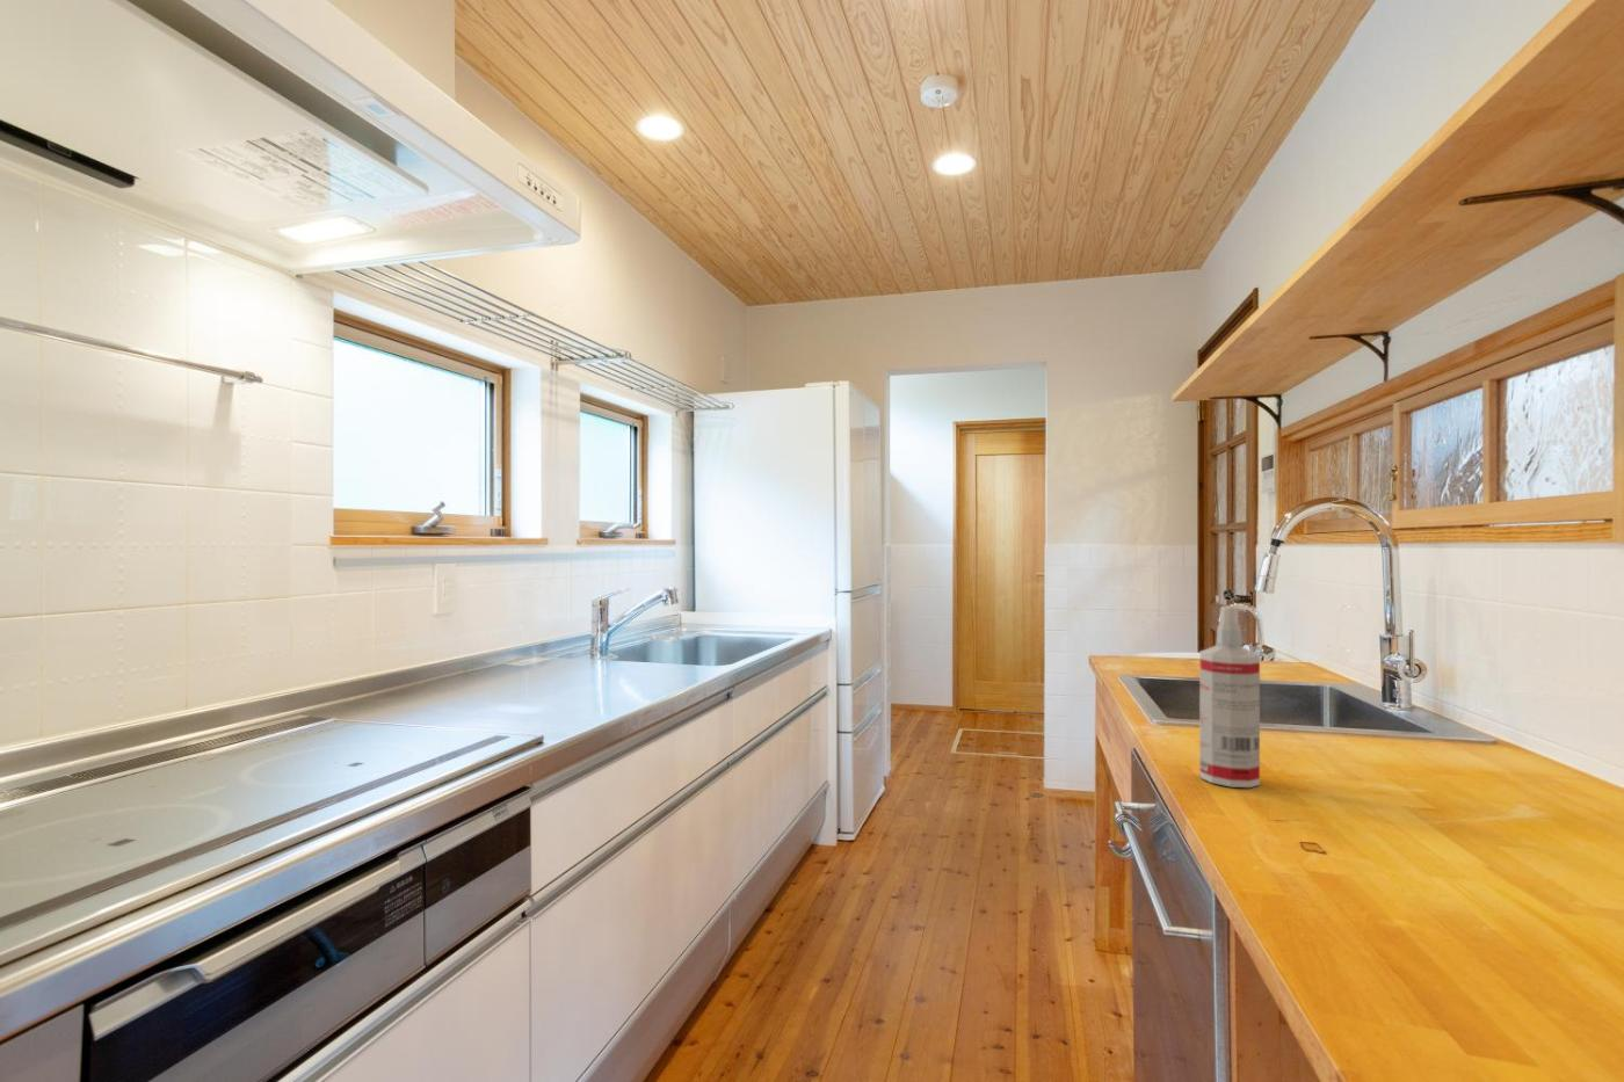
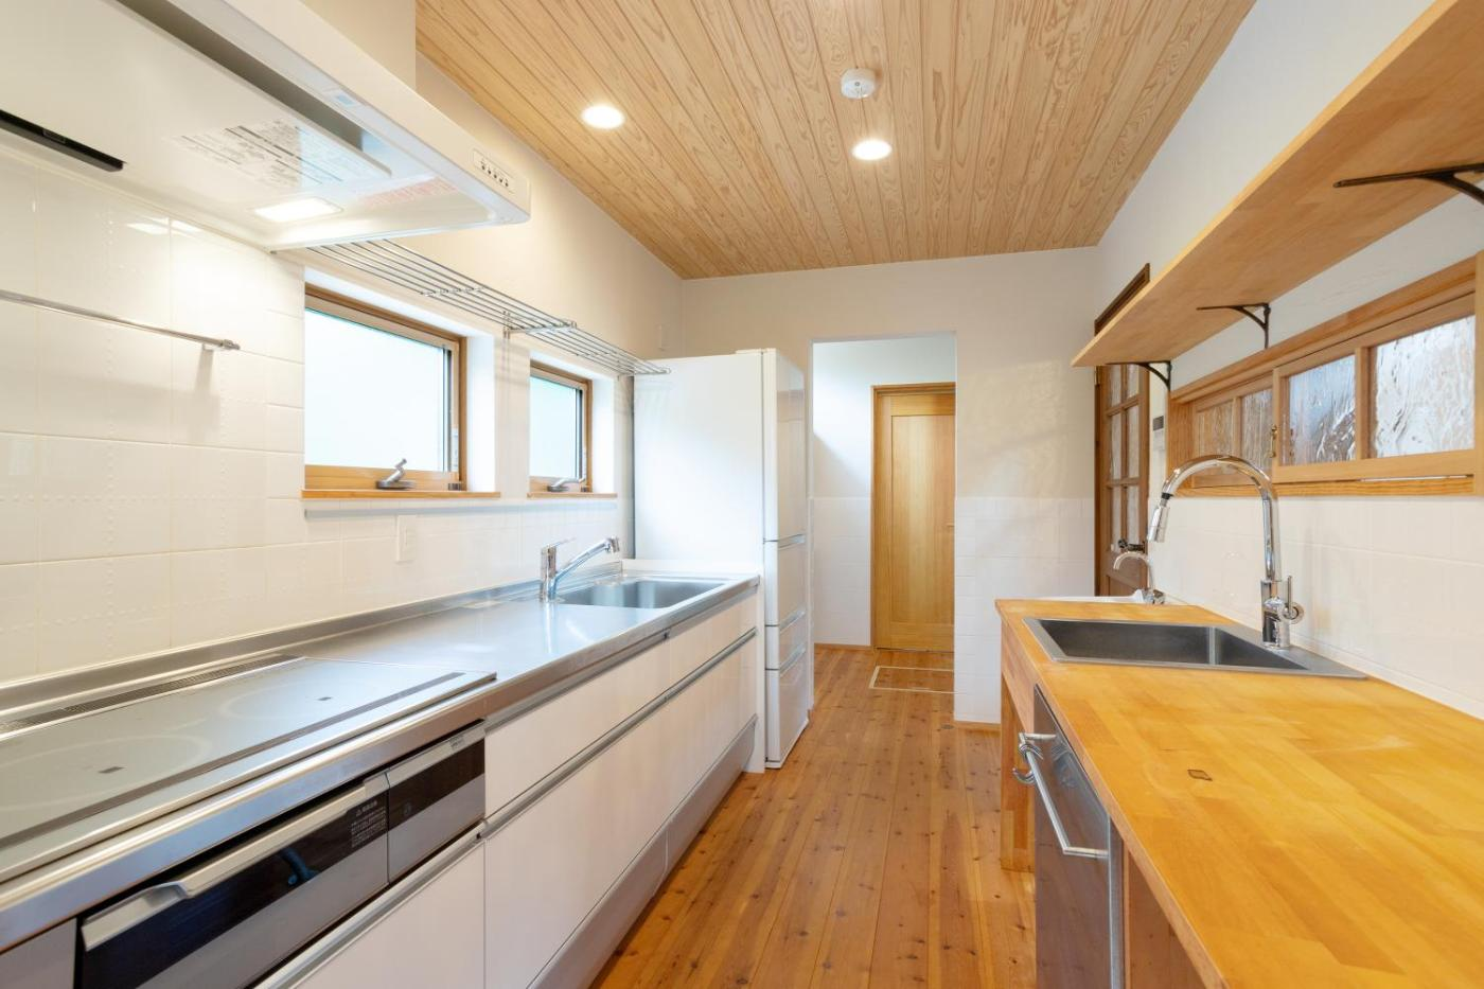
- spray bottle (1228, 692)
